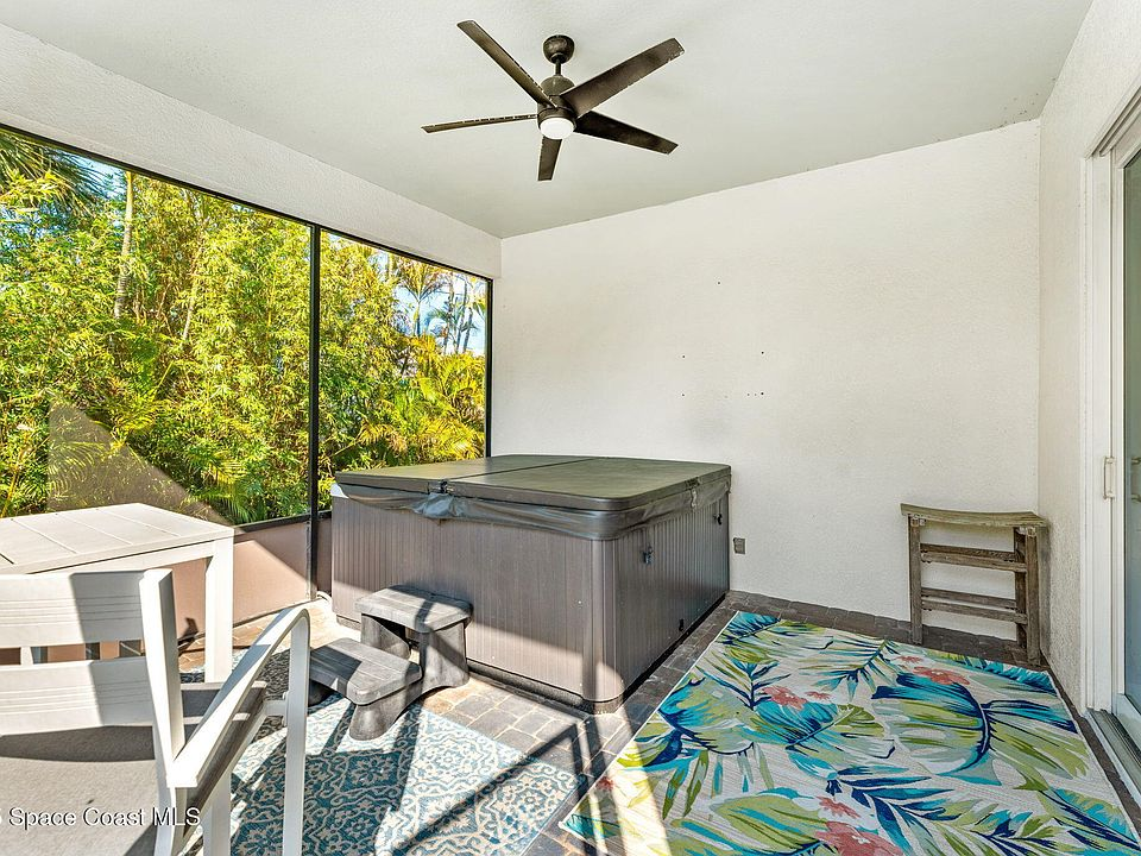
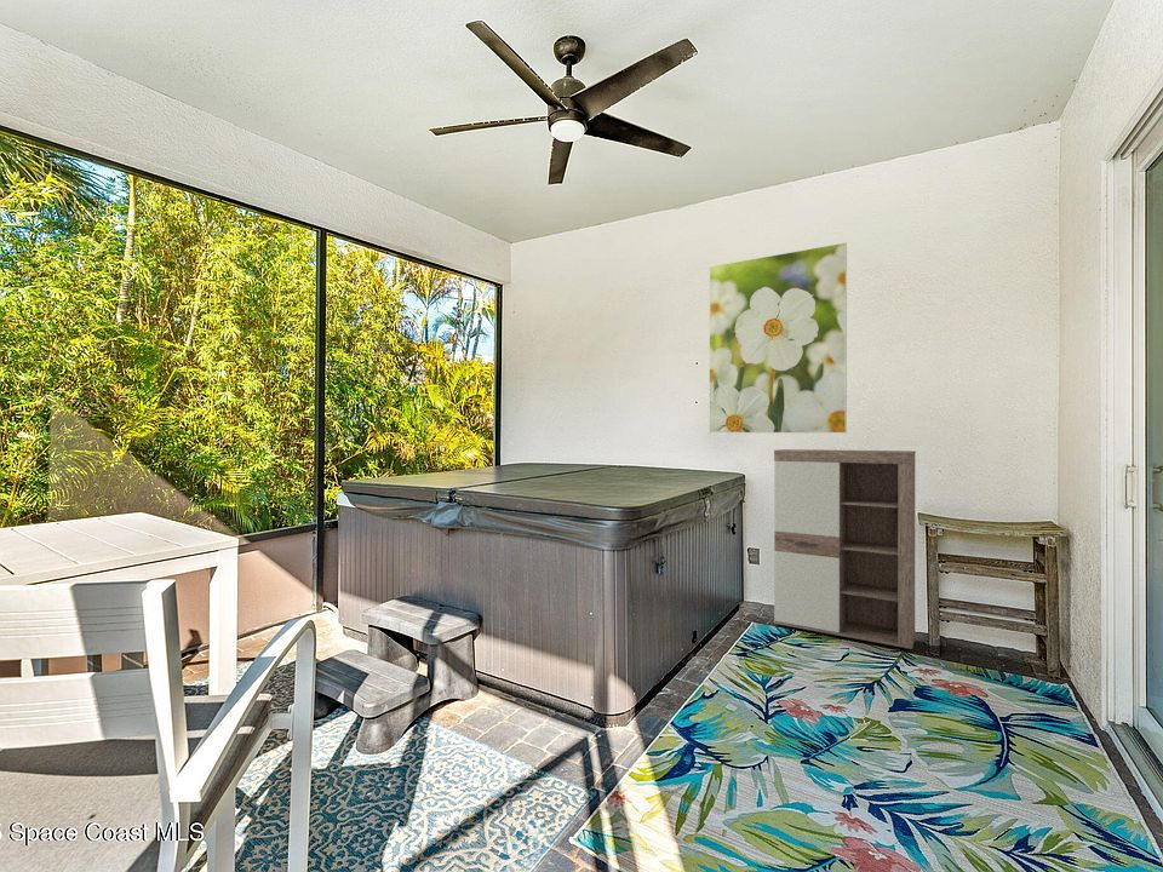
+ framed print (773, 344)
+ cabinet (842, 540)
